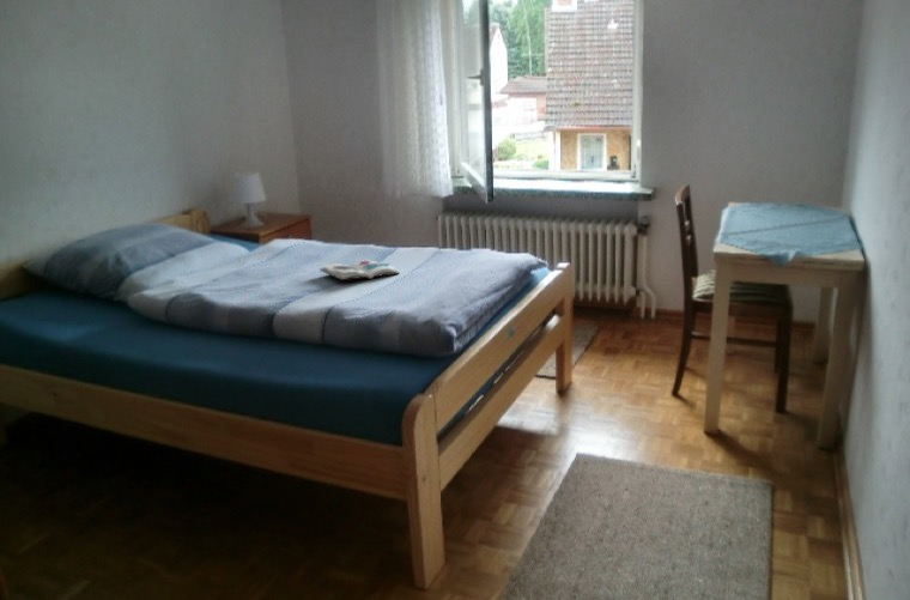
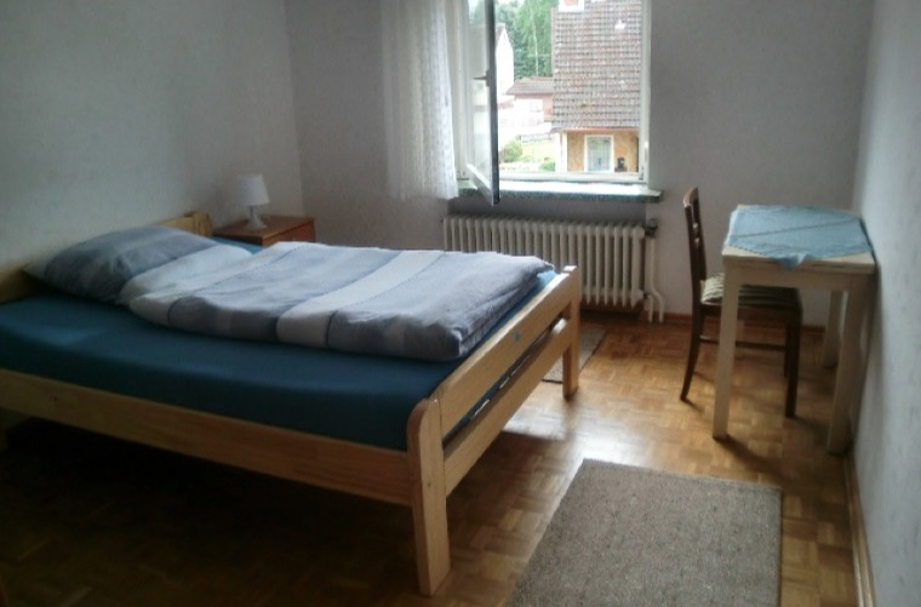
- book (358, 268)
